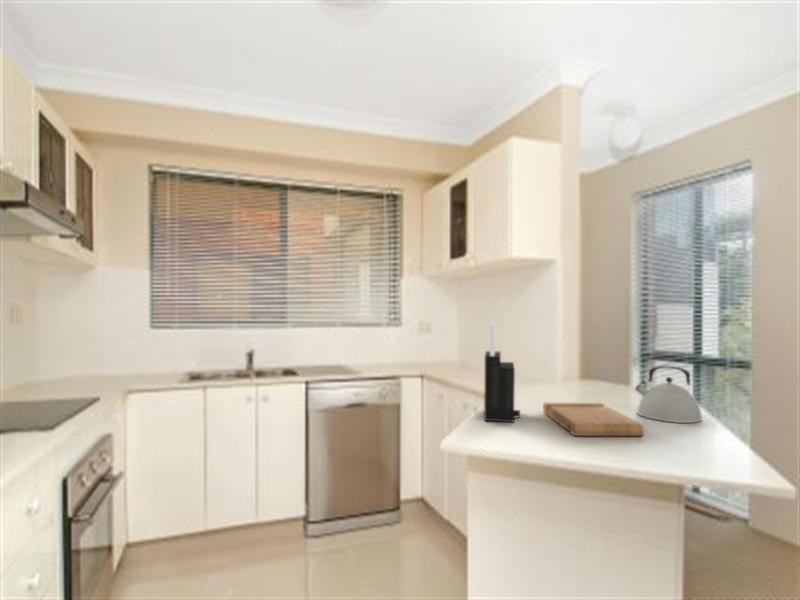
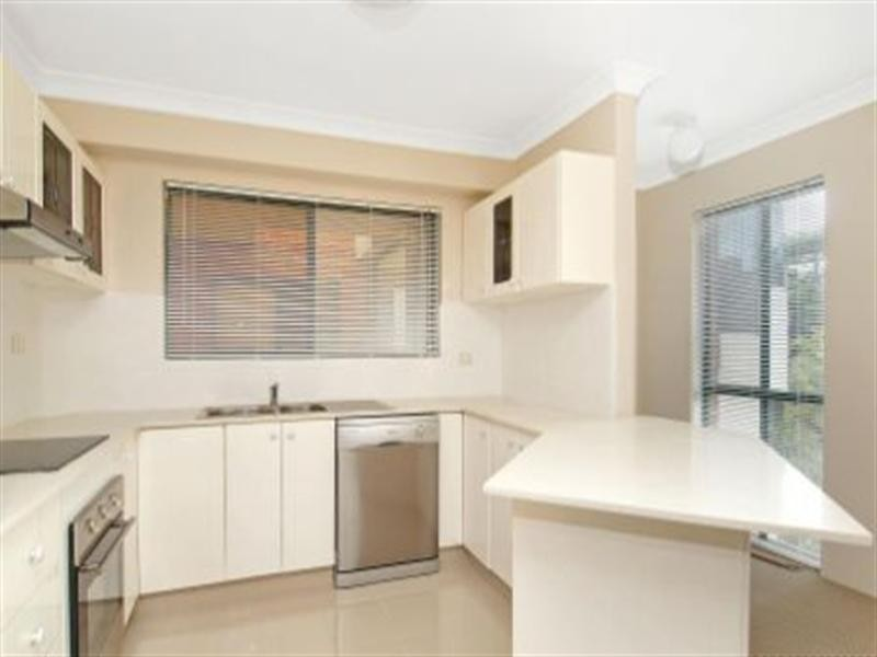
- knife block (502, 369)
- kettle (667, 390)
- cutting board (588, 417)
